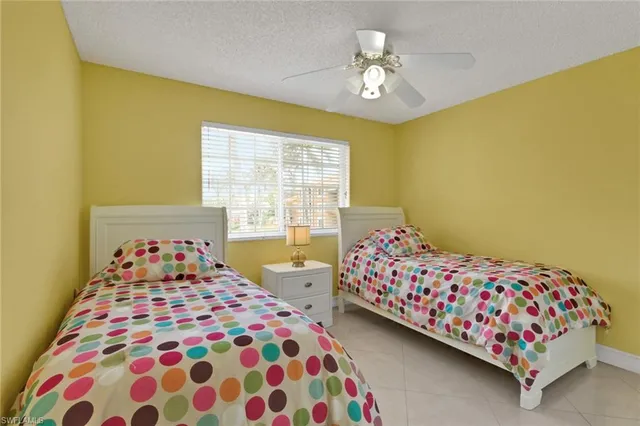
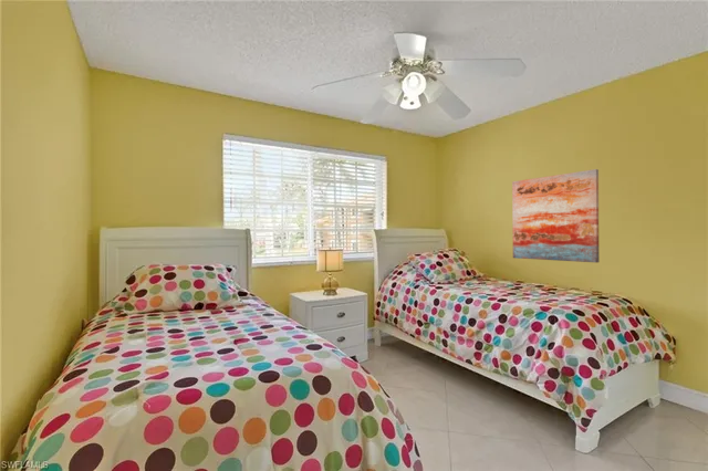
+ wall art (551, 218)
